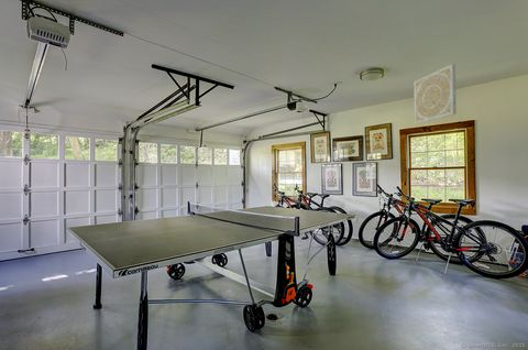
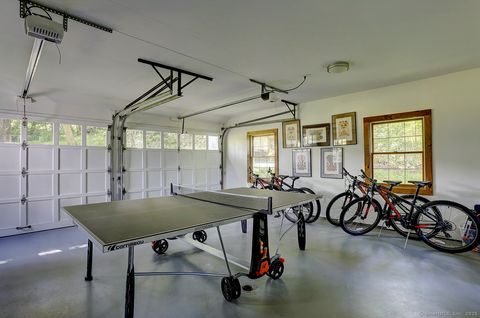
- light panel (432, 96)
